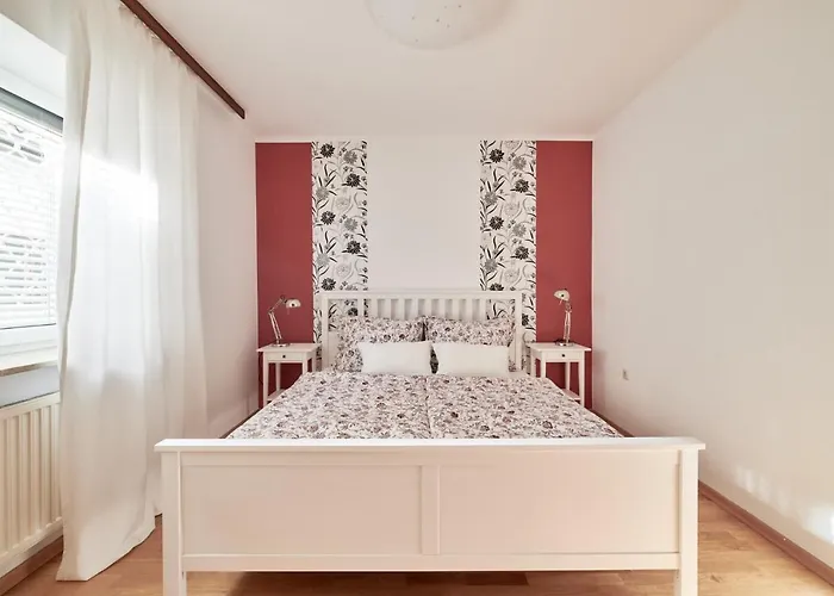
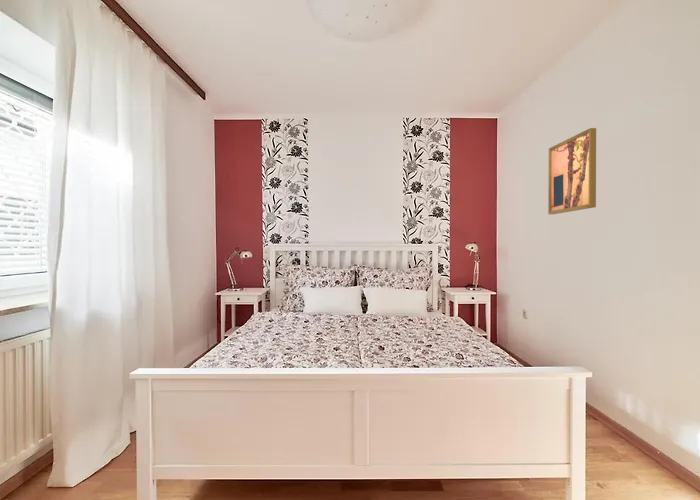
+ wall art (570, 175)
